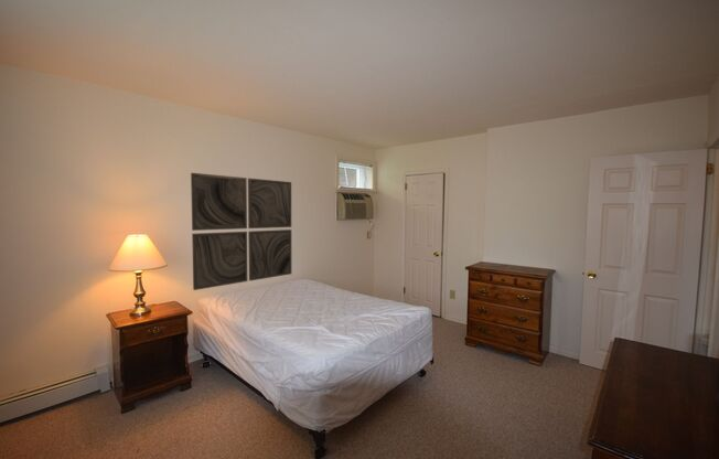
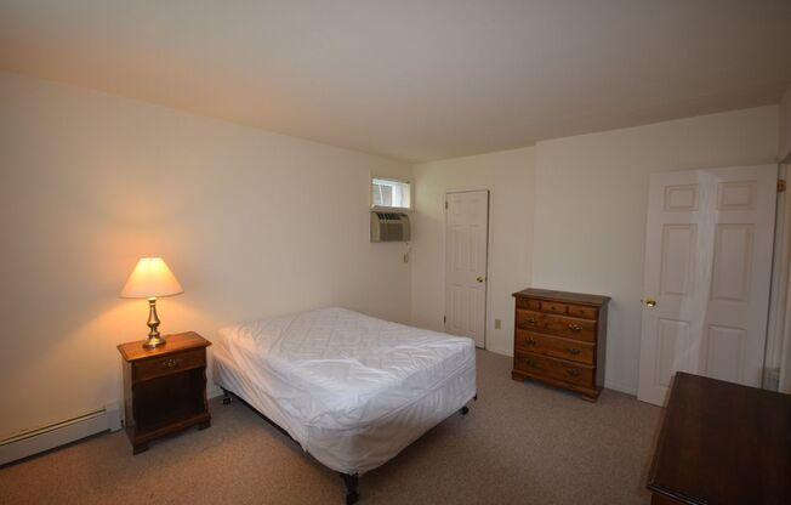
- wall art (248, 227)
